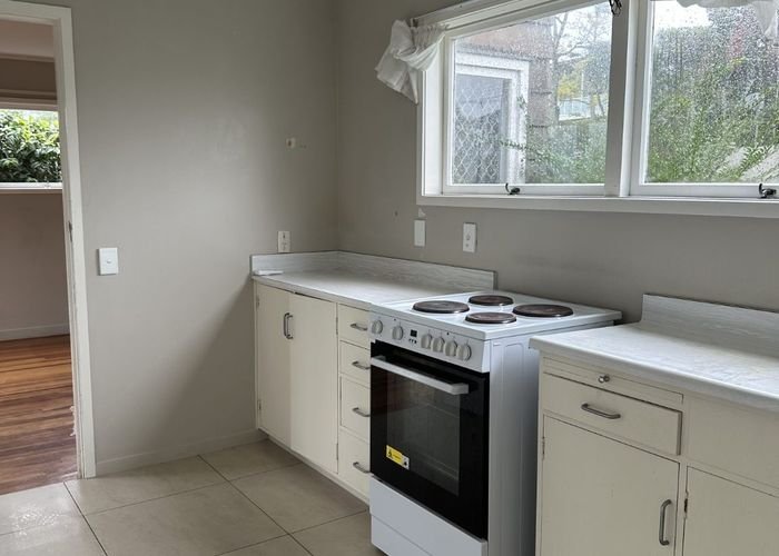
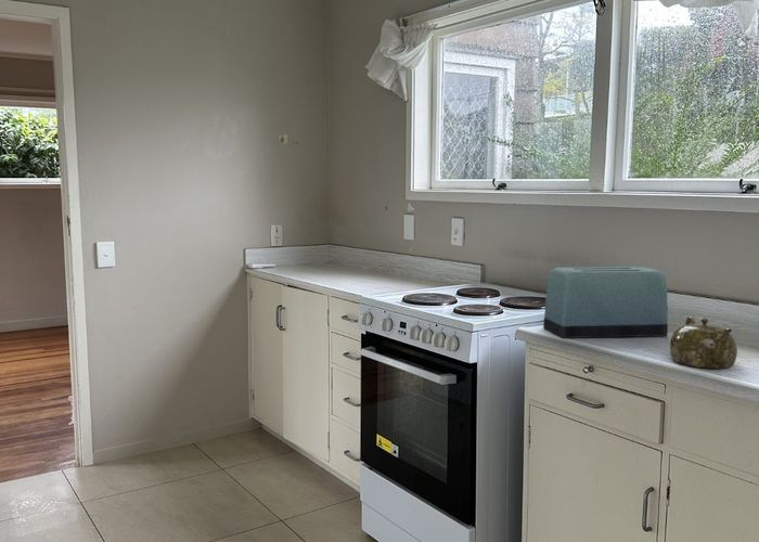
+ toaster (606, 300)
+ teapot (705, 340)
